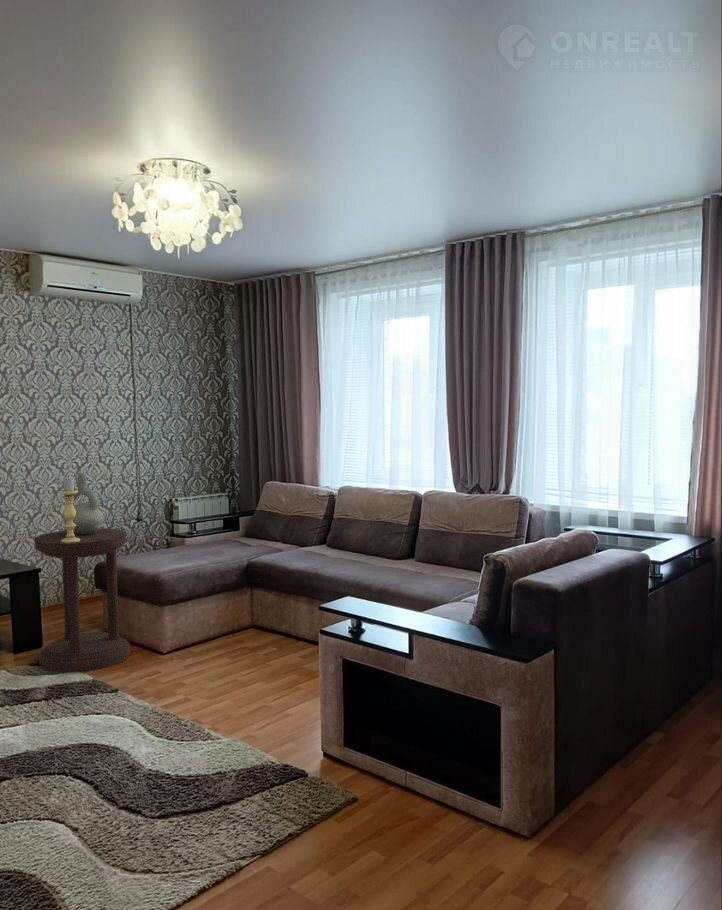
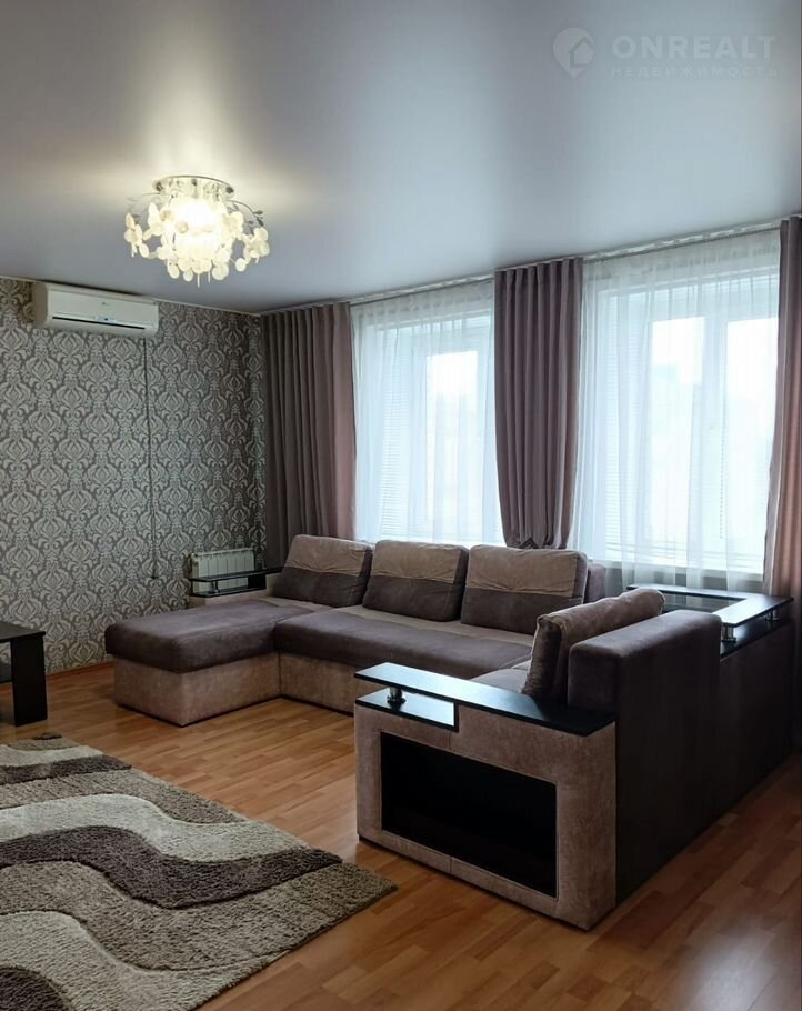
- side table (78, 596)
- decorative vase (83, 503)
- candle holder (69, 508)
